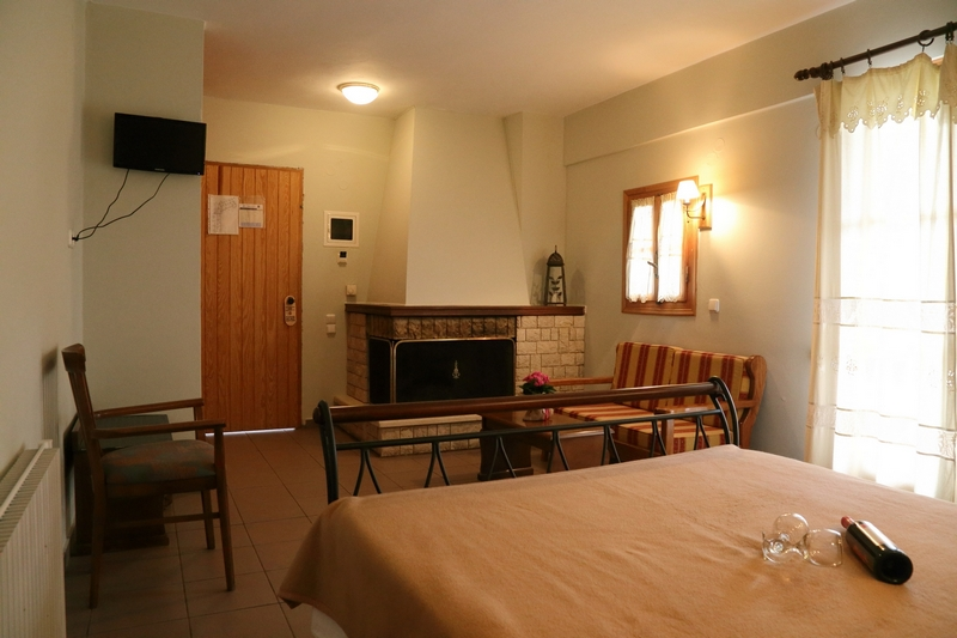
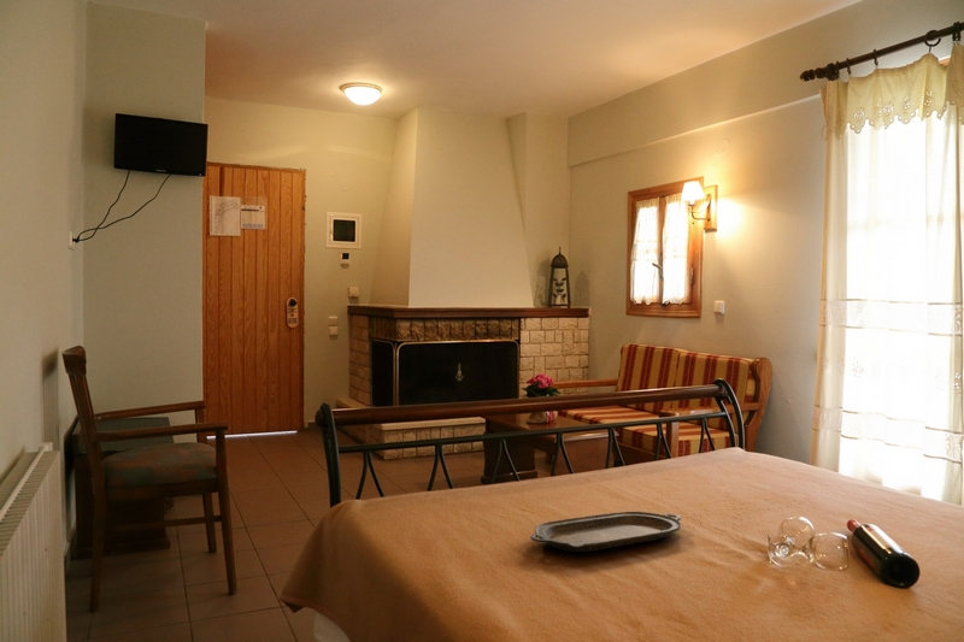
+ serving tray (609, 531)
